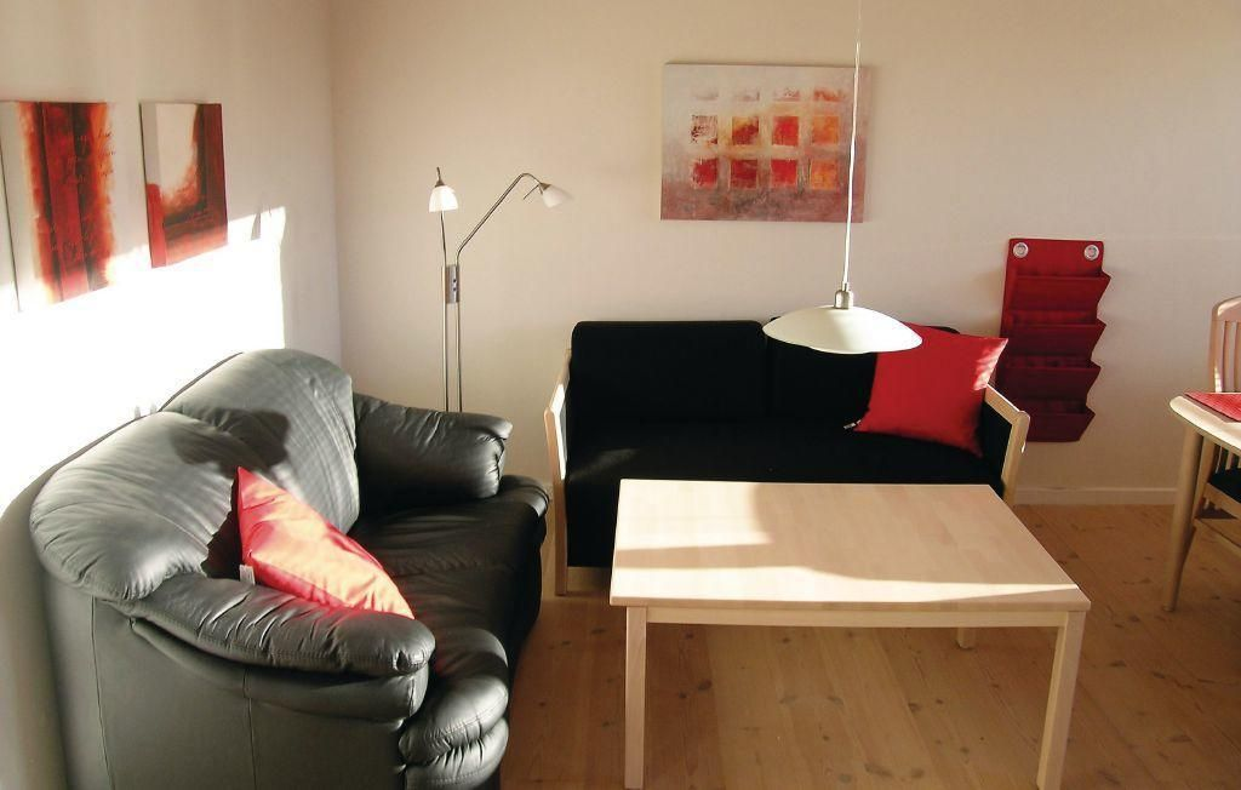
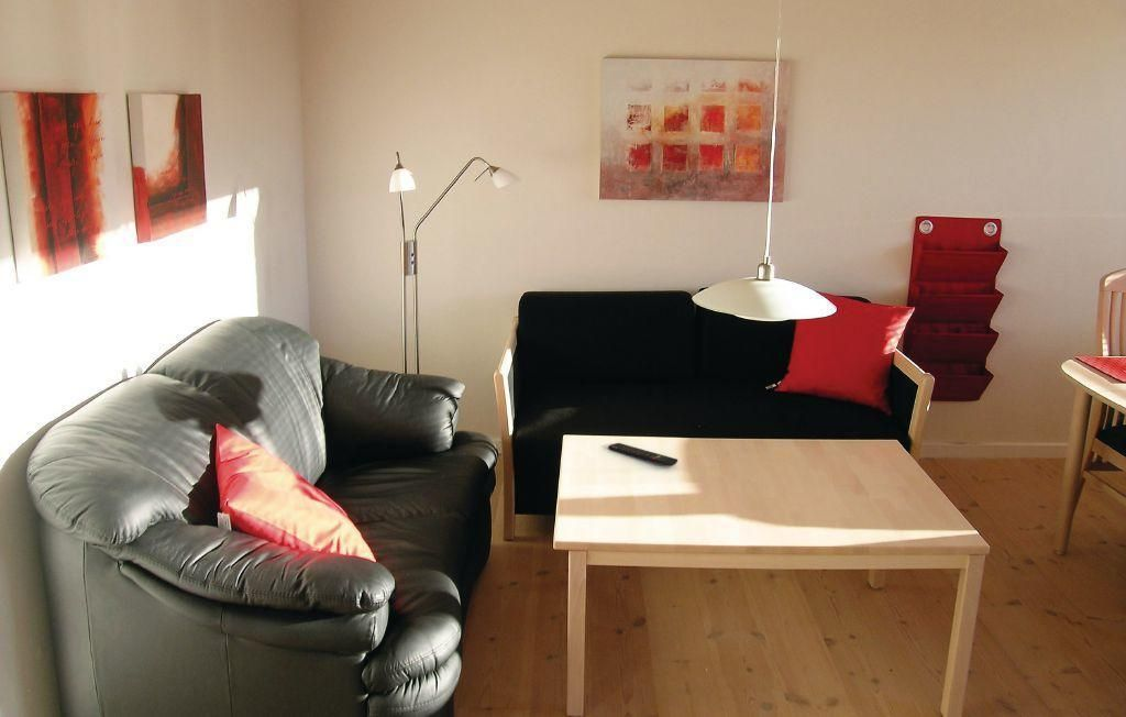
+ remote control (641, 454)
